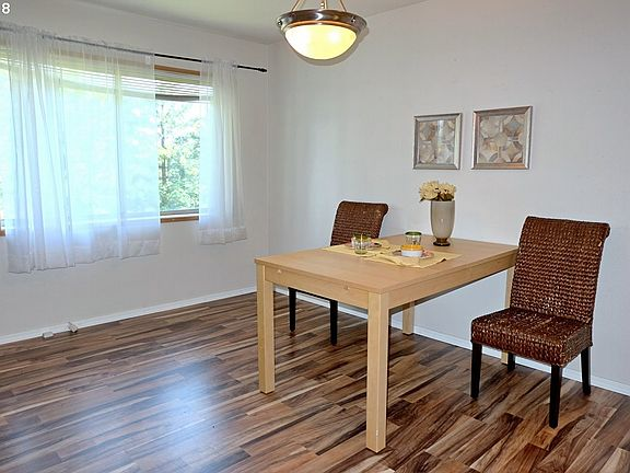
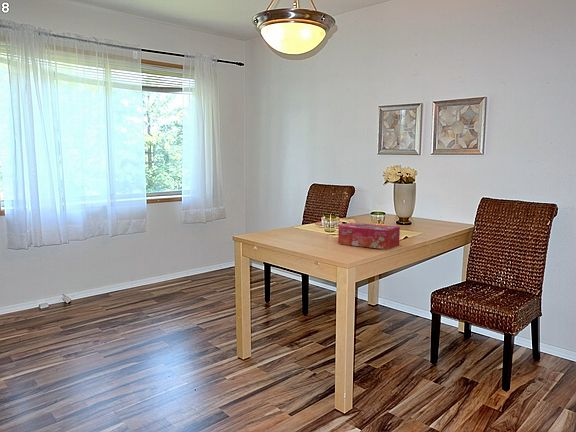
+ tissue box (368, 235)
